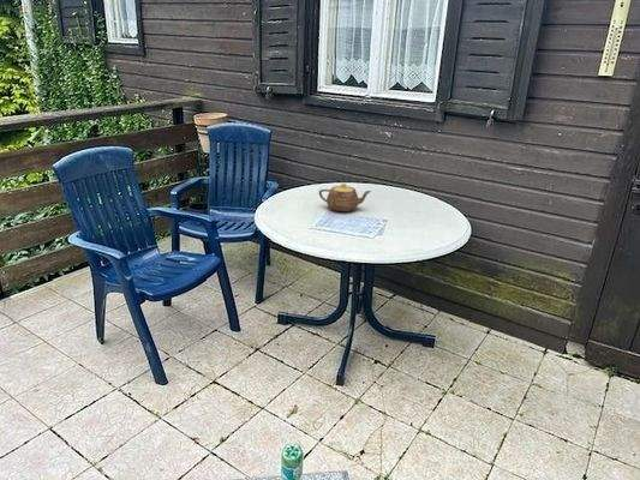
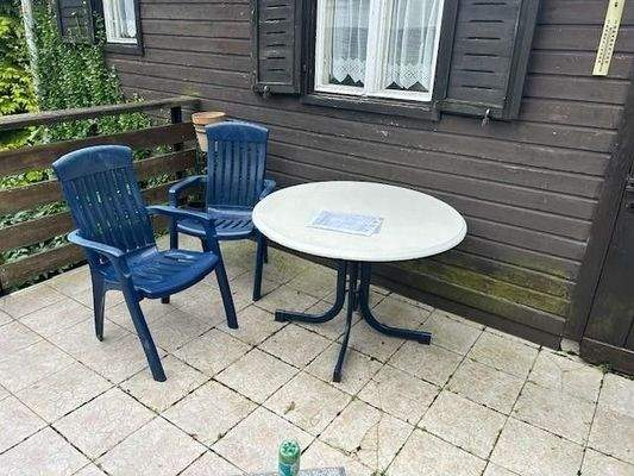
- teapot (345, 196)
